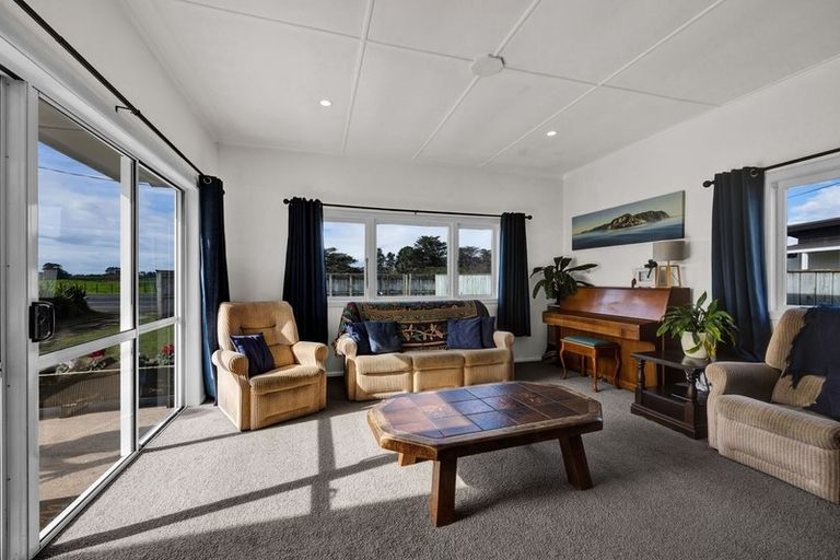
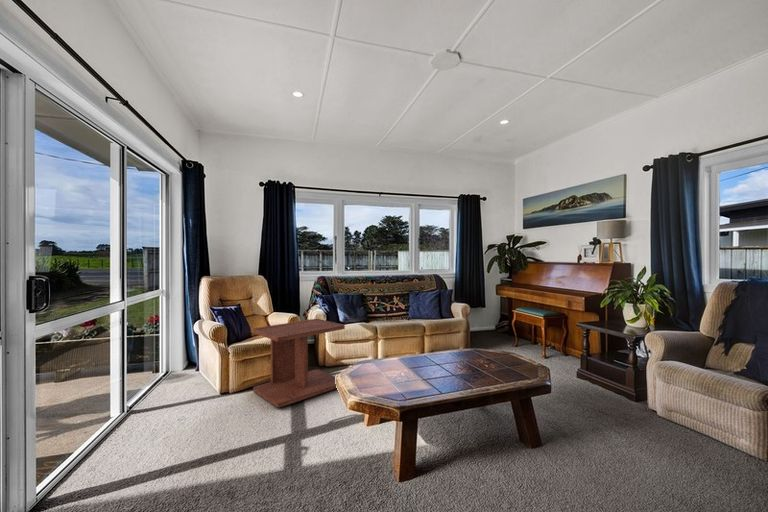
+ side table (300, 358)
